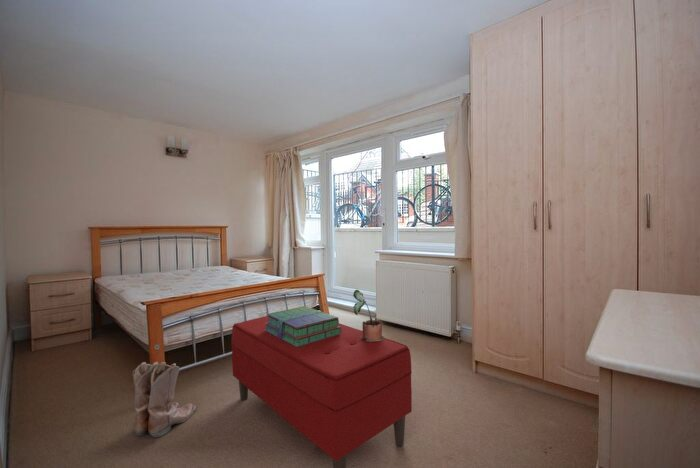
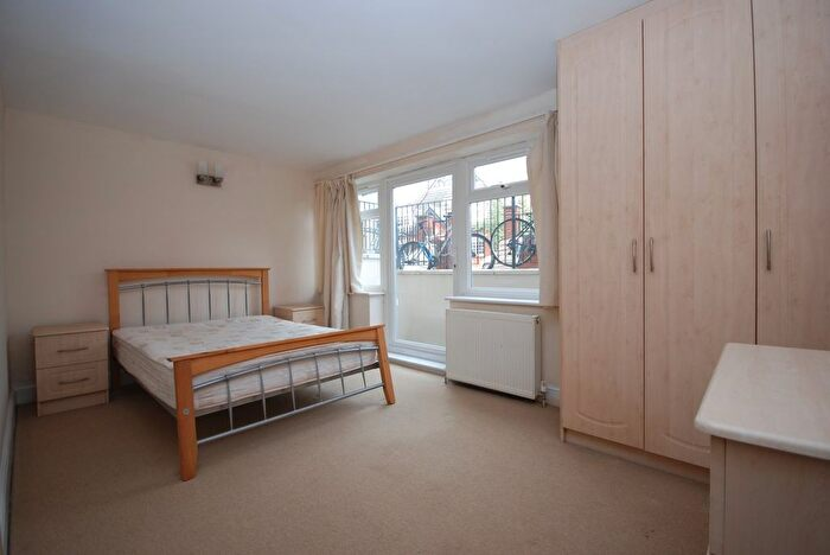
- bench (311, 376)
- boots (165, 389)
- stack of books (301, 323)
- potted plant (369, 314)
